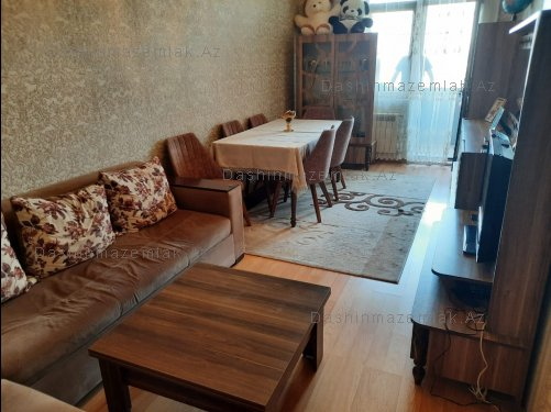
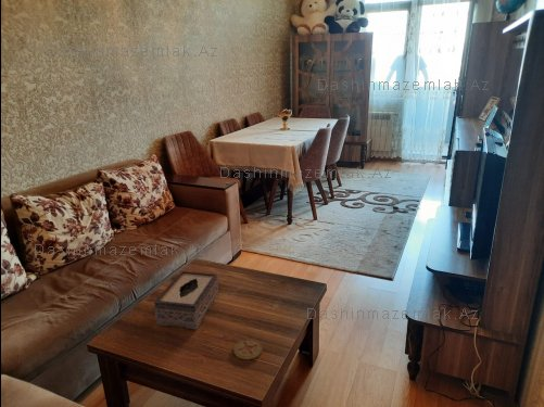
+ coaster (248, 348)
+ tissue box (188, 297)
